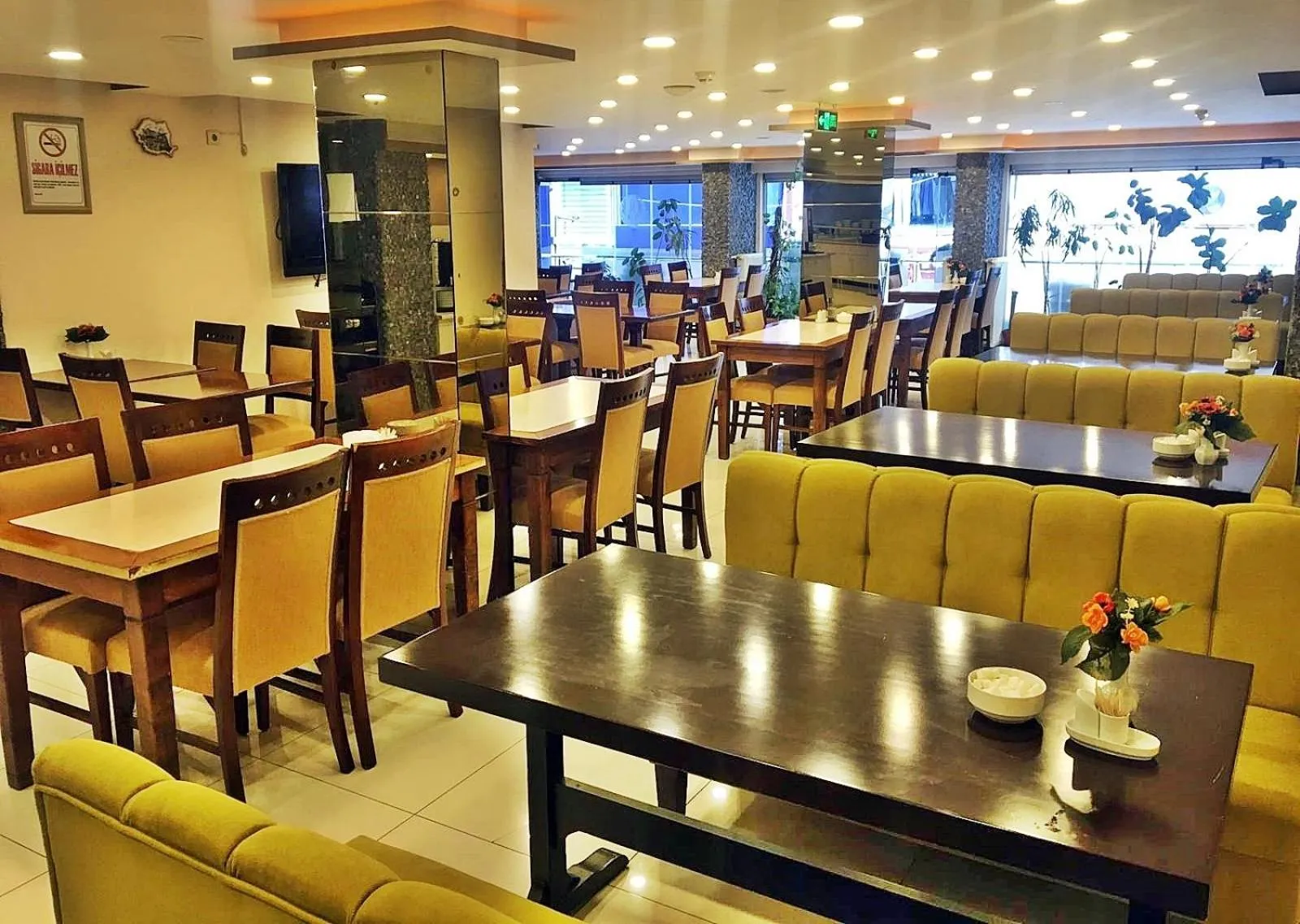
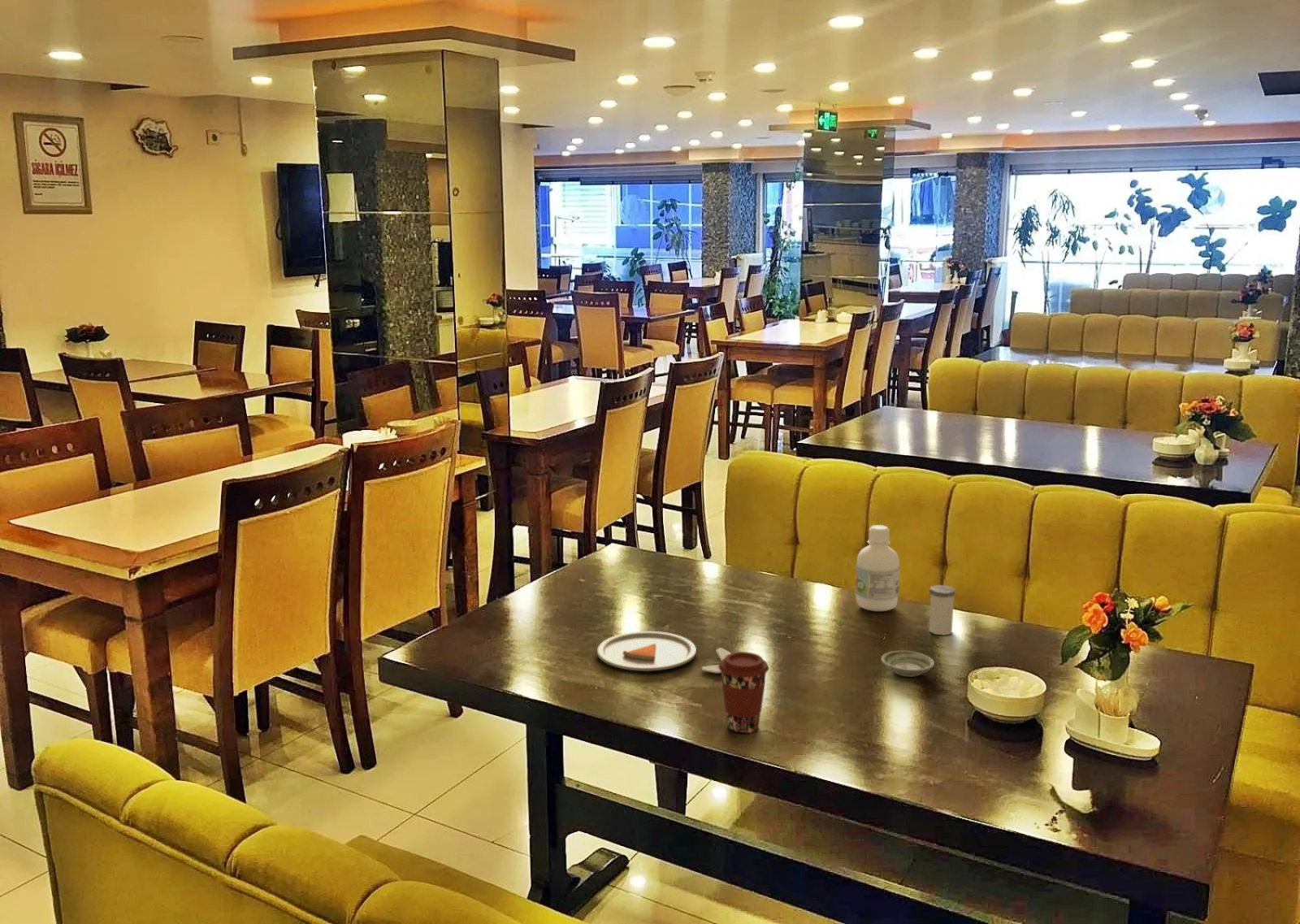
+ dinner plate (664, 653)
+ saucer (907, 666)
+ salt shaker (941, 609)
+ bottle (878, 567)
+ coffee cup (743, 692)
